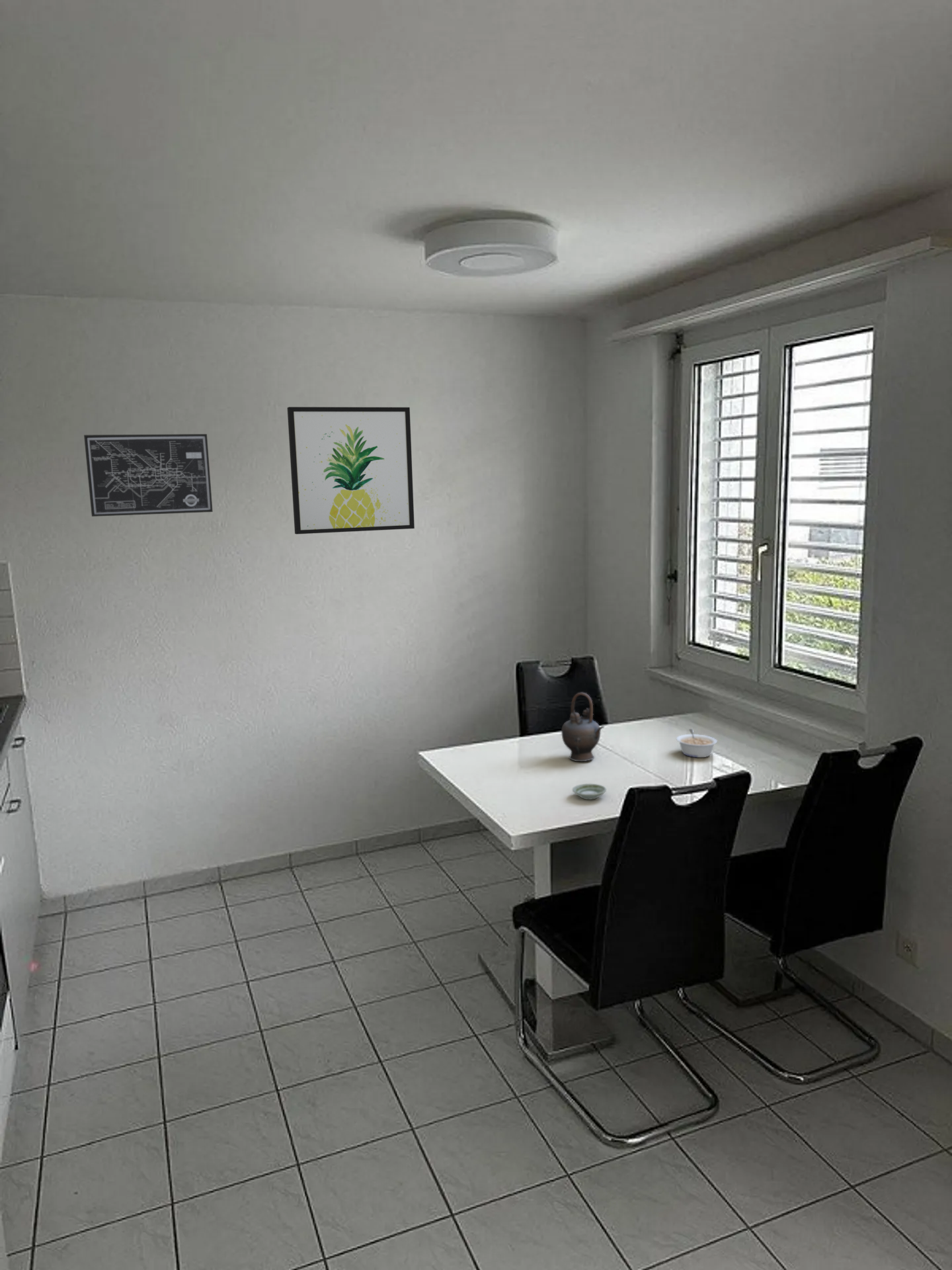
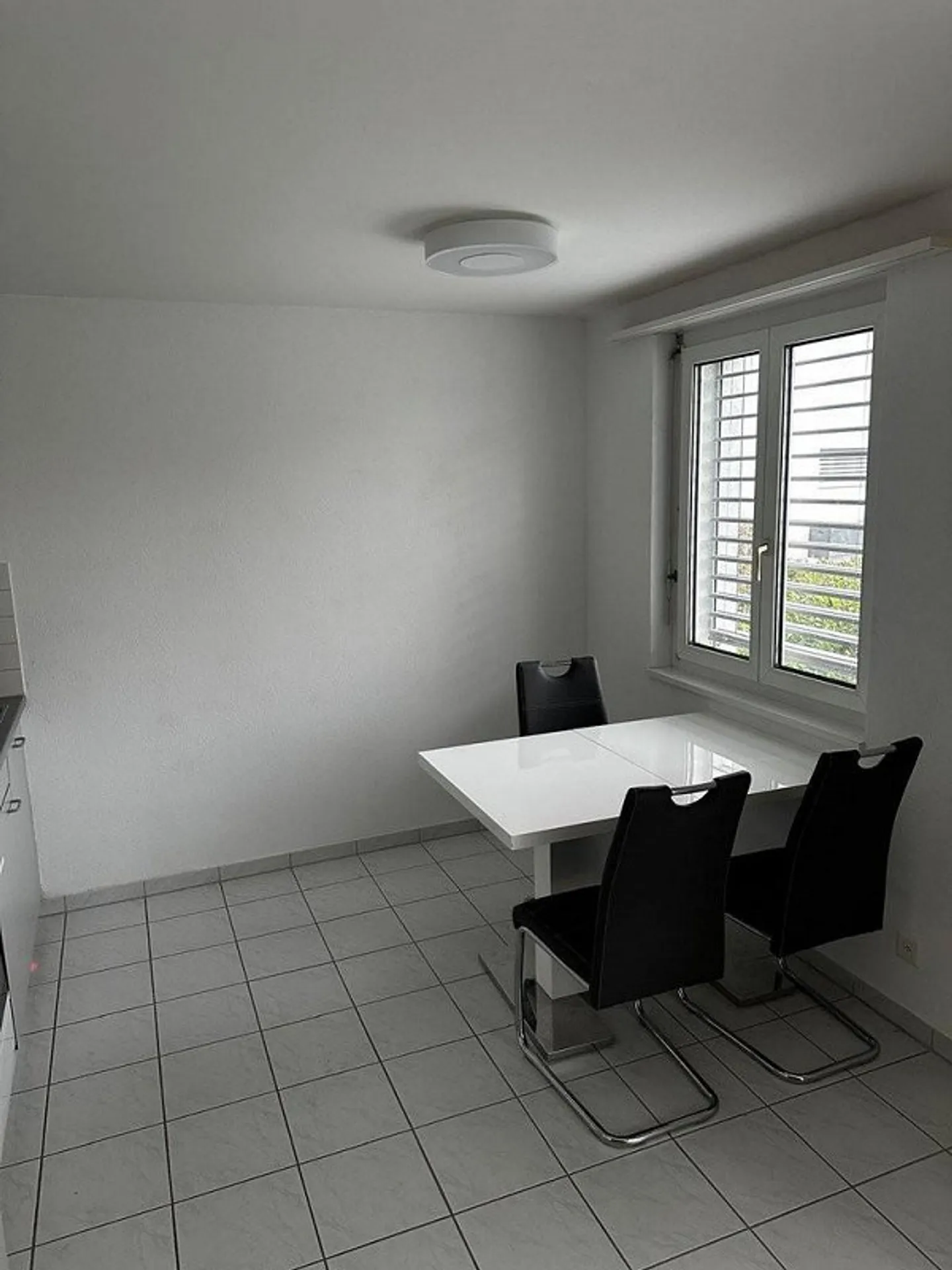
- wall art (150, 474)
- legume (695, 745)
- teapot (584, 726)
- saucer (589, 792)
- wall art (352, 470)
